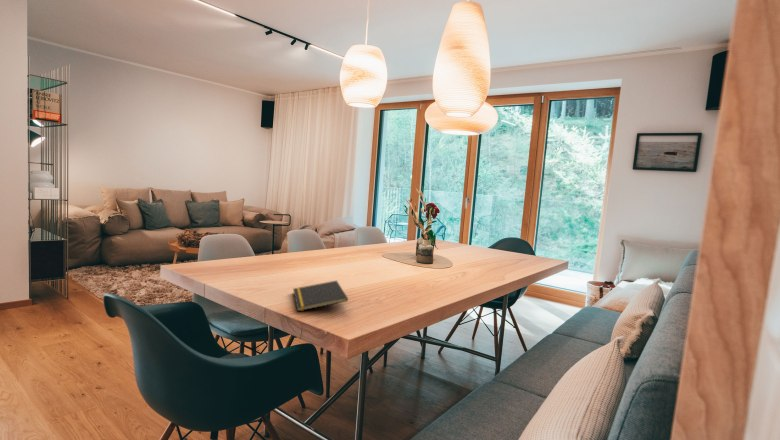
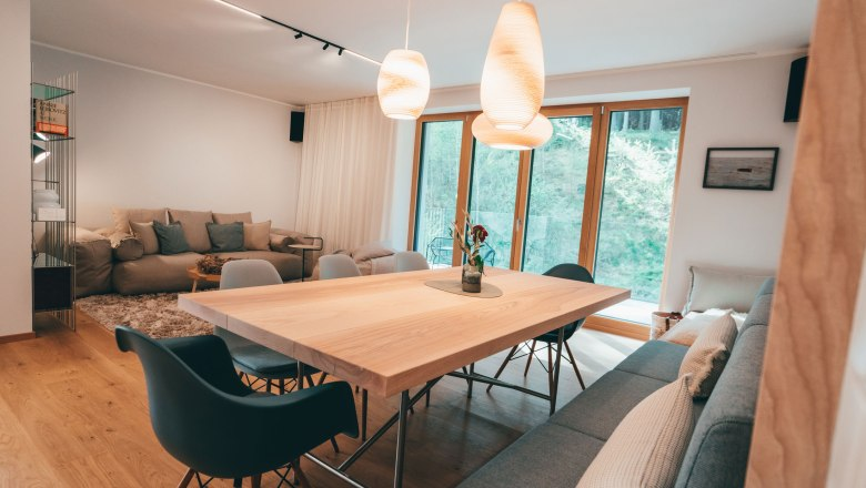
- notepad (318, 294)
